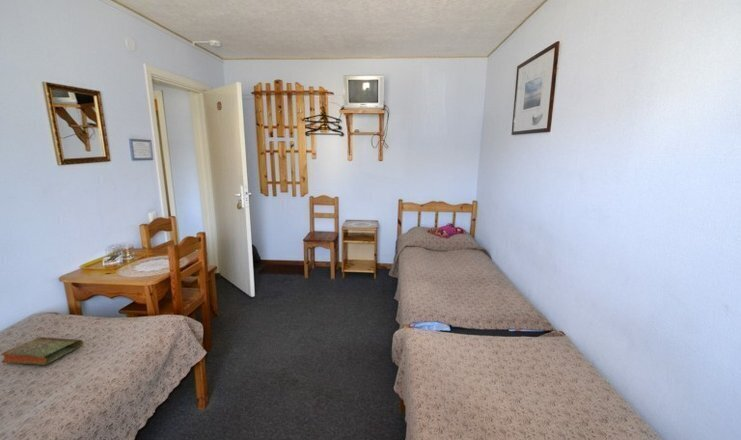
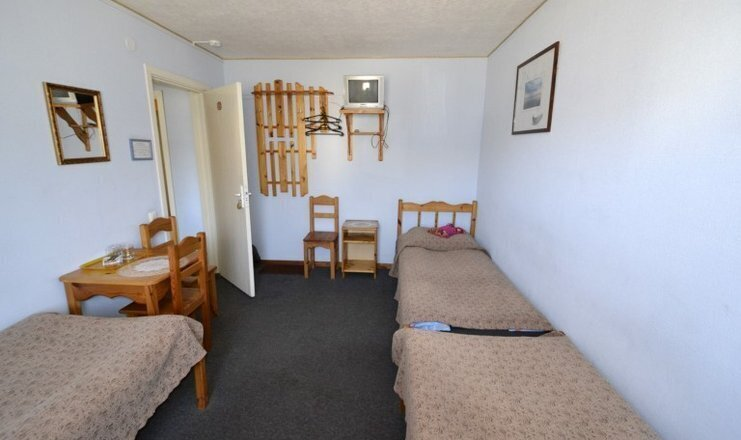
- book (42, 348)
